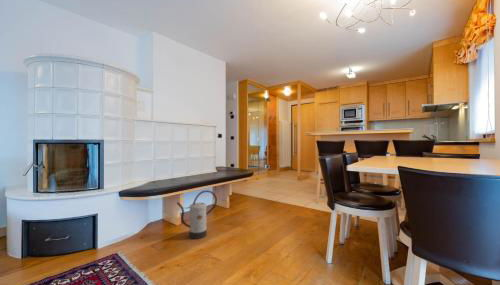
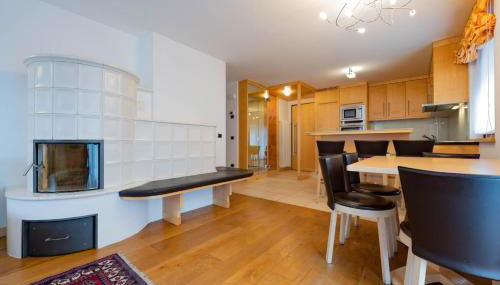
- watering can (197, 213)
